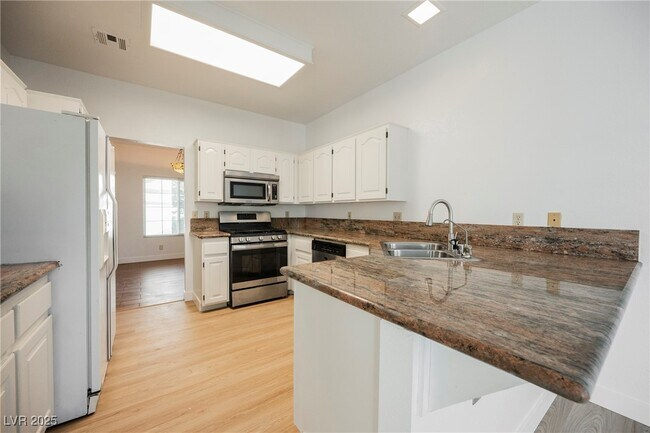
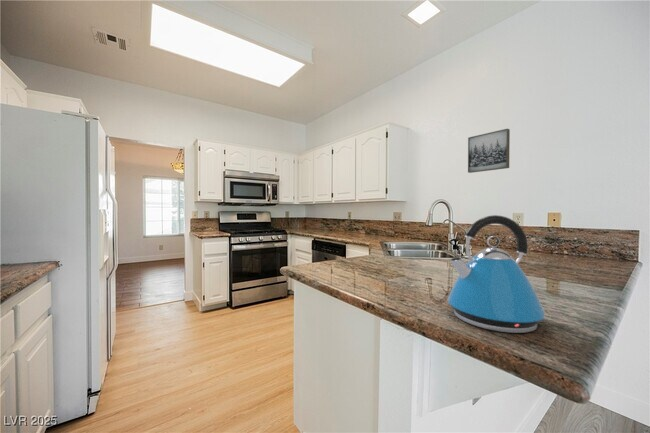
+ kettle (495, 266)
+ wall art (487, 152)
